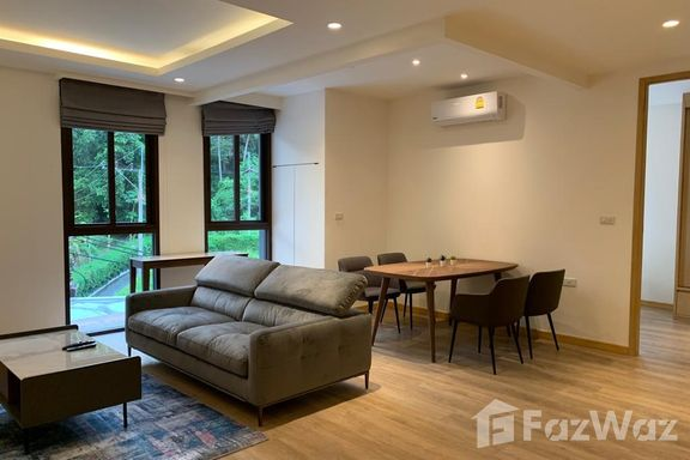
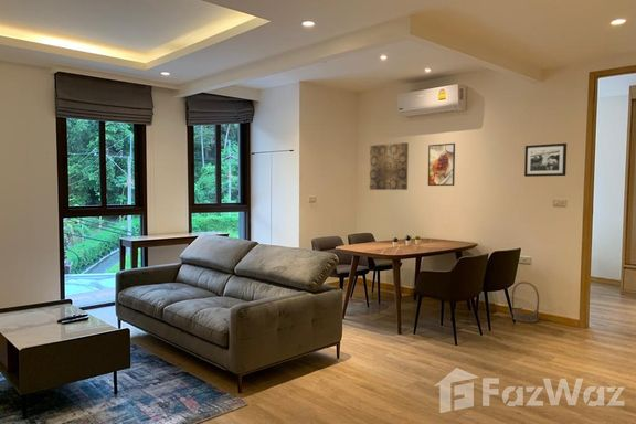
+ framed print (441, 165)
+ wall art (388, 167)
+ picture frame (544, 160)
+ basket (521, 308)
